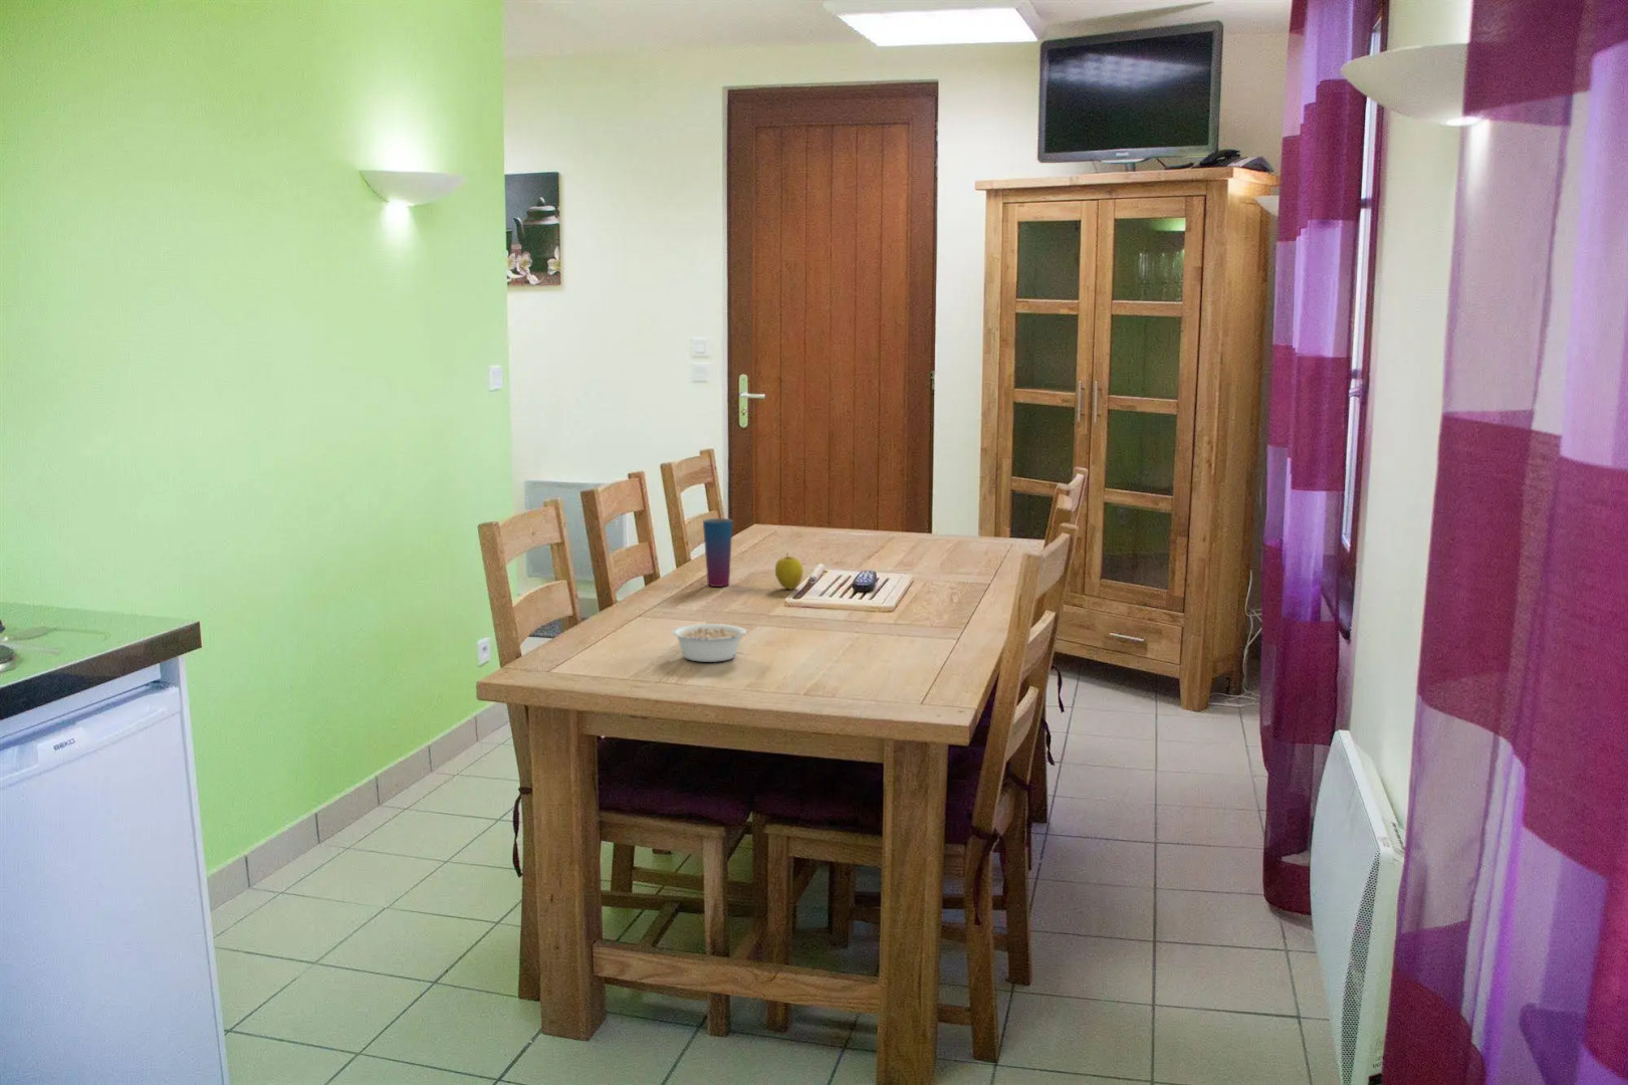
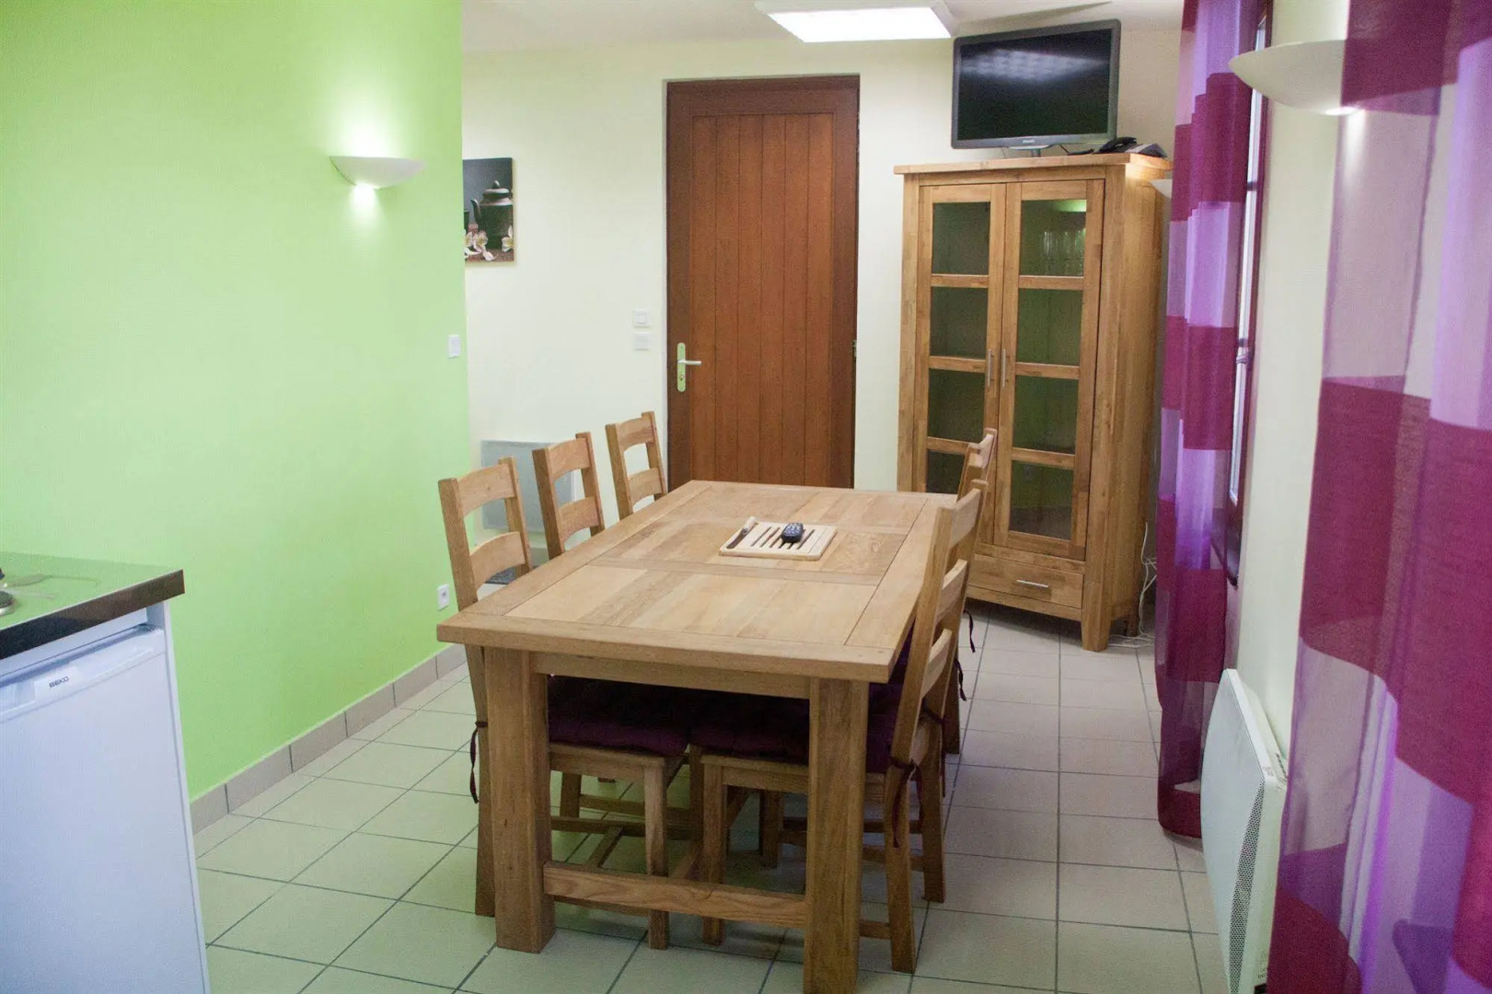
- legume (712, 641)
- apple (788, 570)
- cup (718, 551)
